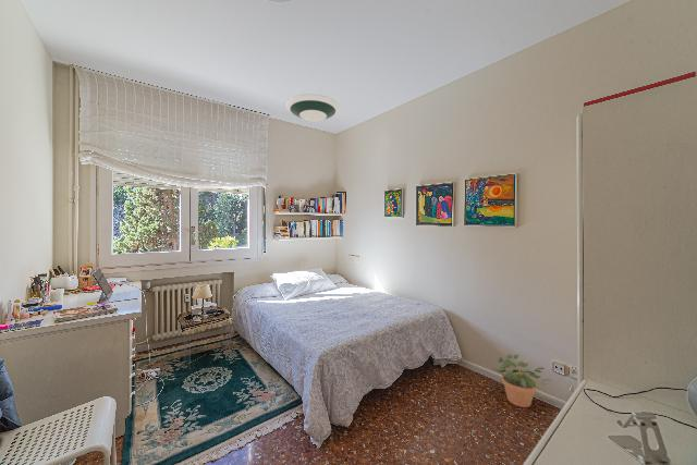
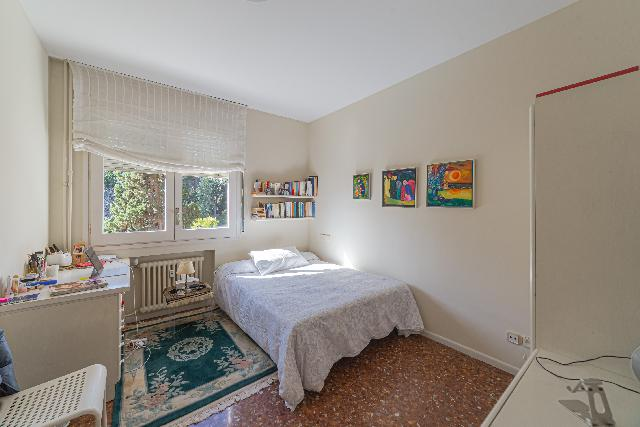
- potted plant (523, 381)
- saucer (313, 113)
